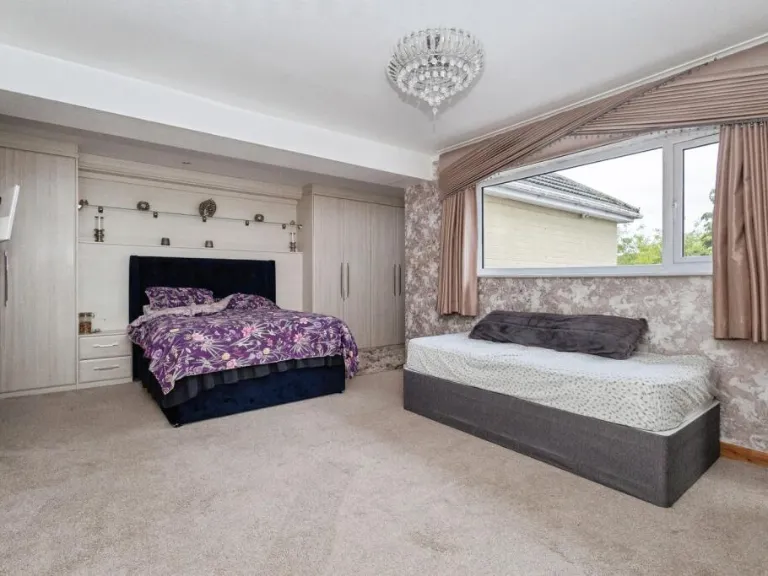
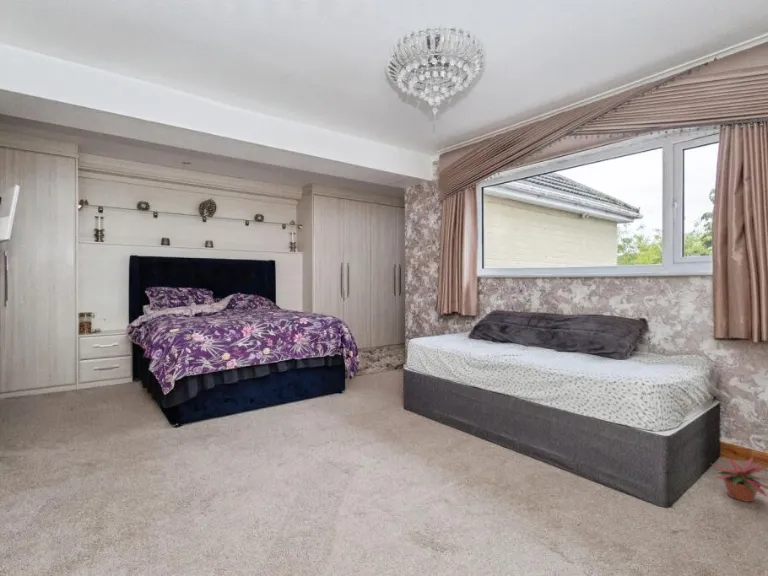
+ potted plant (741, 474)
